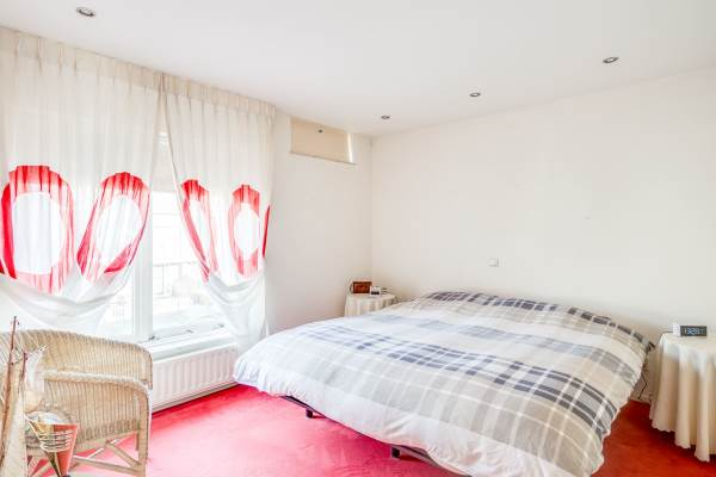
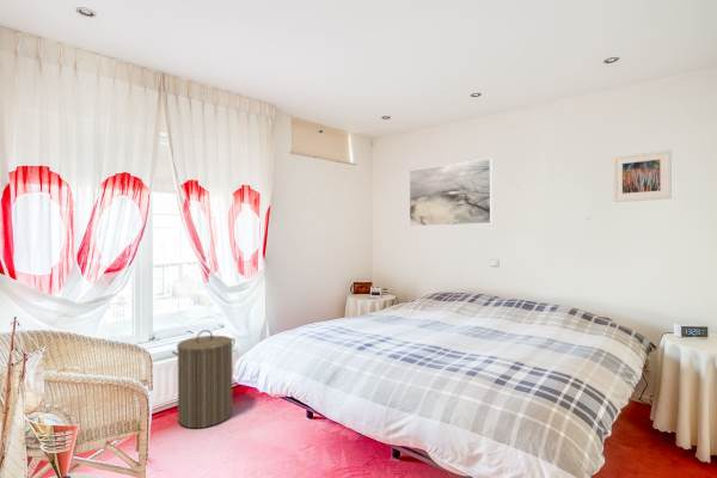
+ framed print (641, 177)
+ laundry hamper (206, 373)
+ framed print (447, 195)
